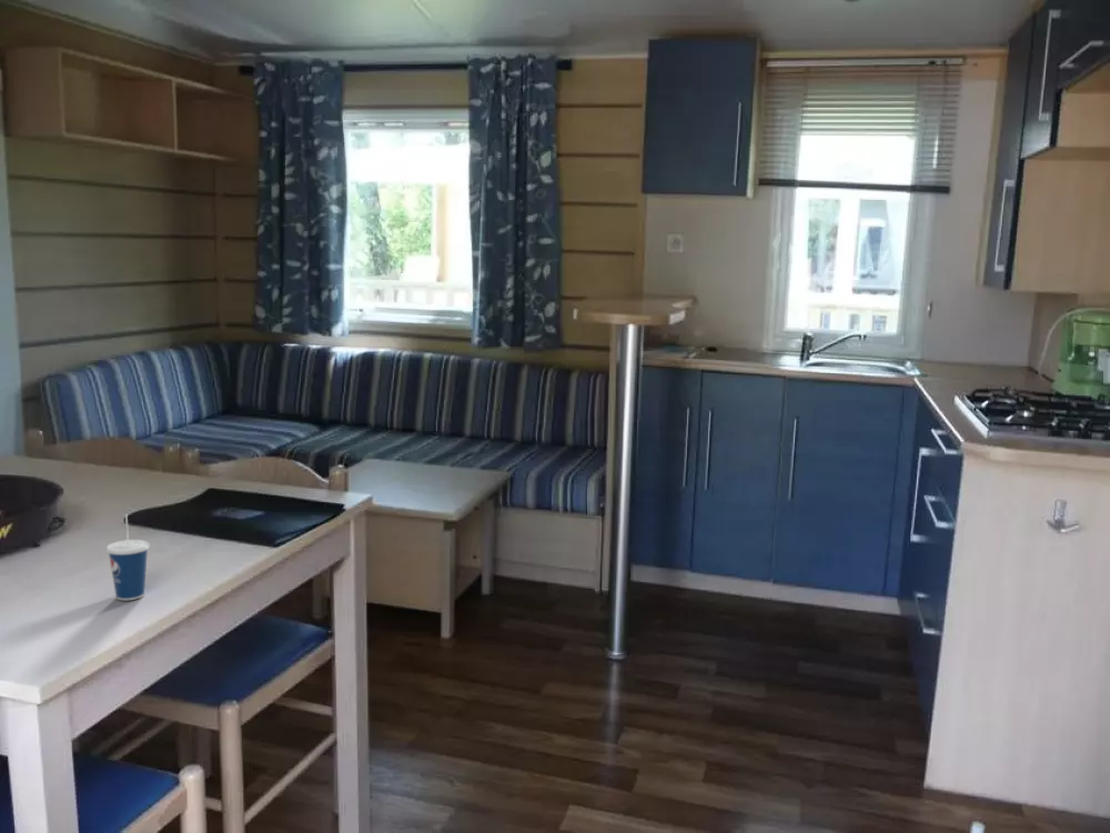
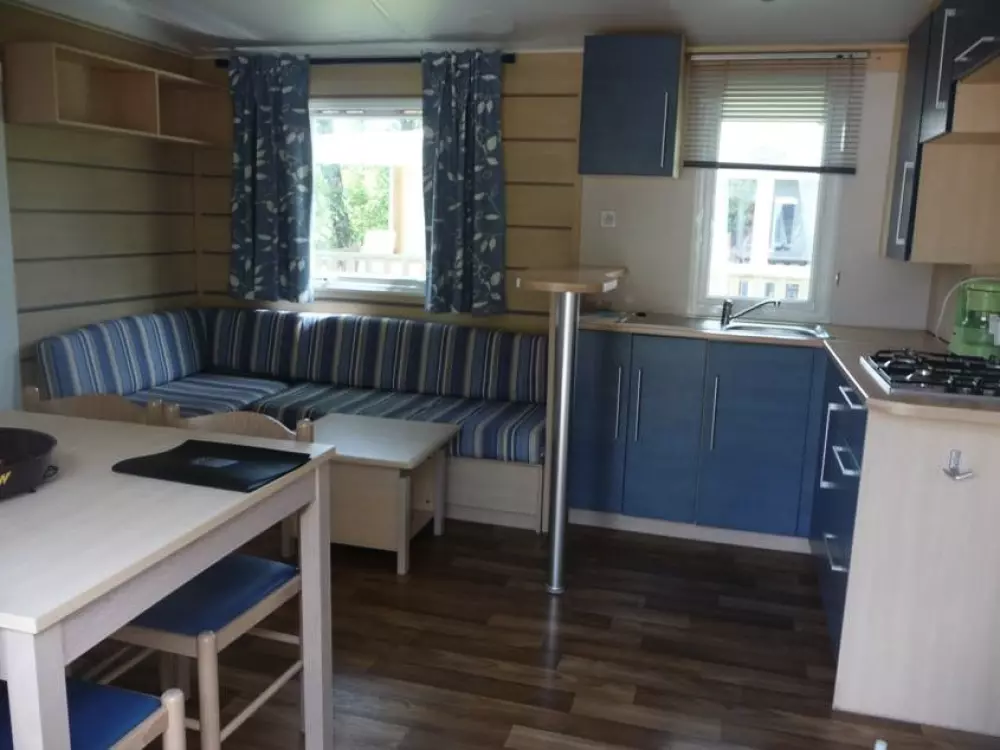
- cup (128, 556)
